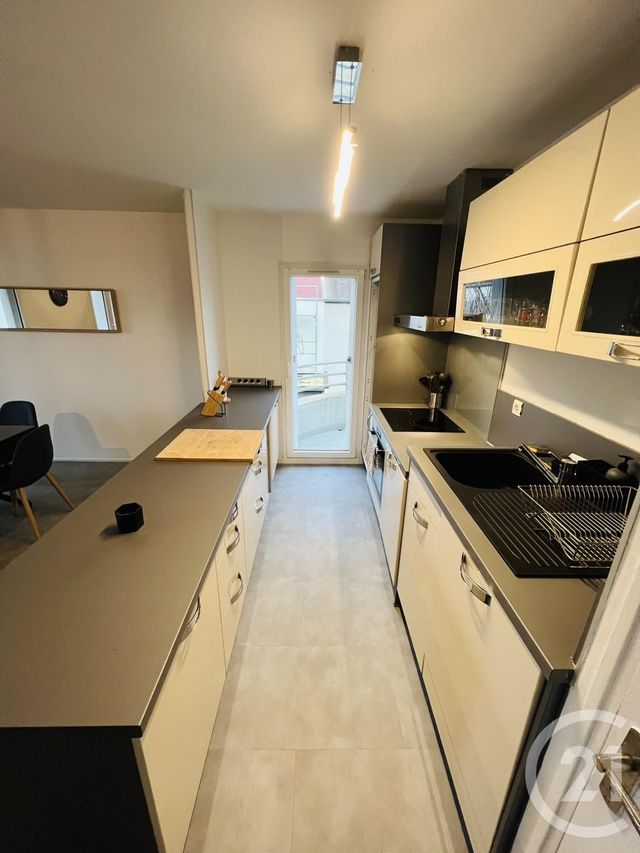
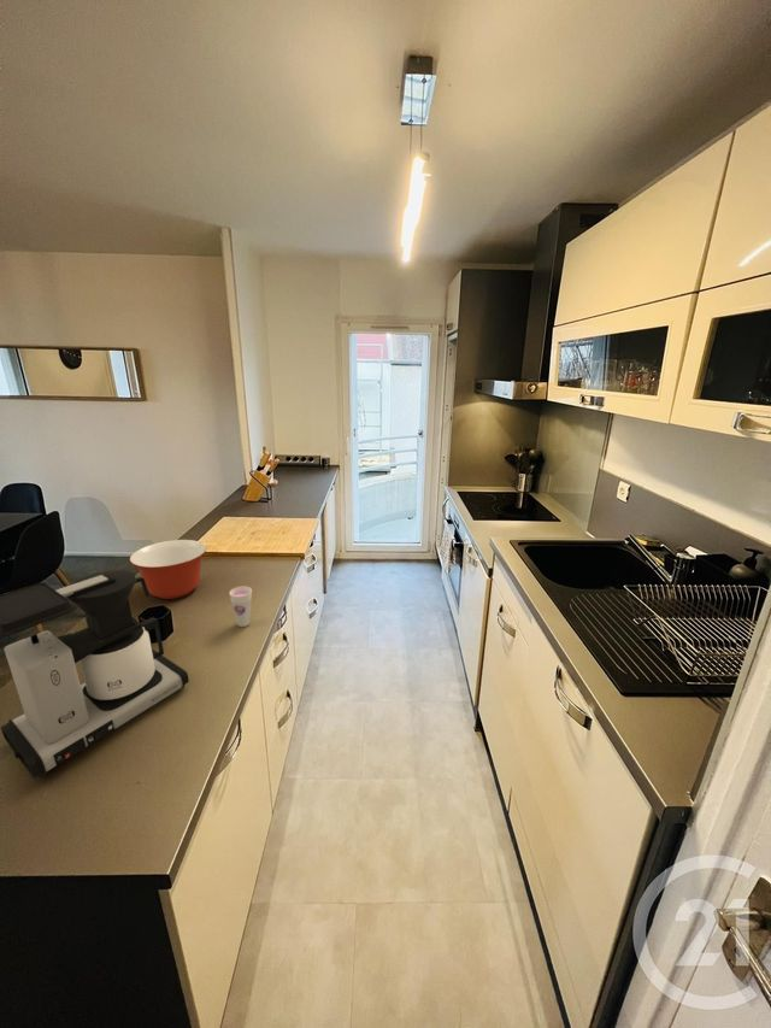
+ coffee maker (90, 652)
+ cup (242, 607)
+ mixing bowl (172, 571)
